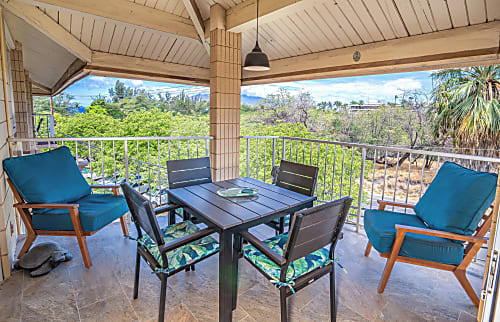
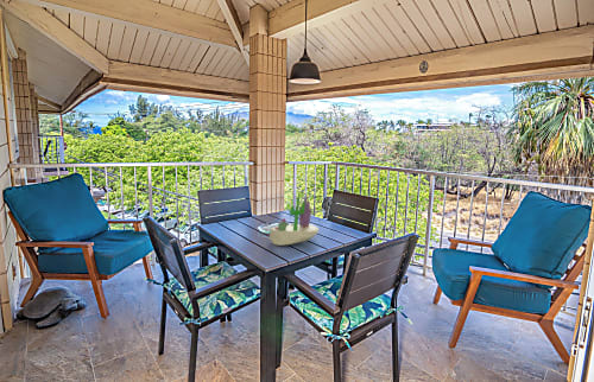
+ succulent planter (295, 215)
